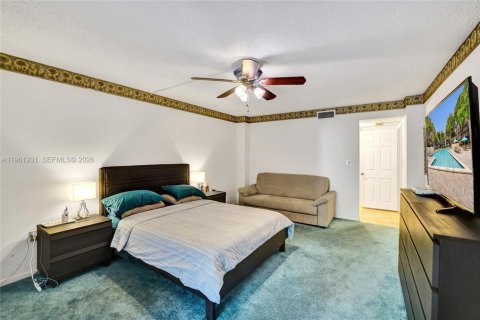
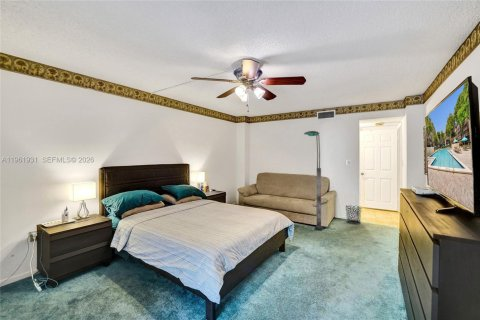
+ waste bin (353, 214)
+ floor lamp (317, 182)
